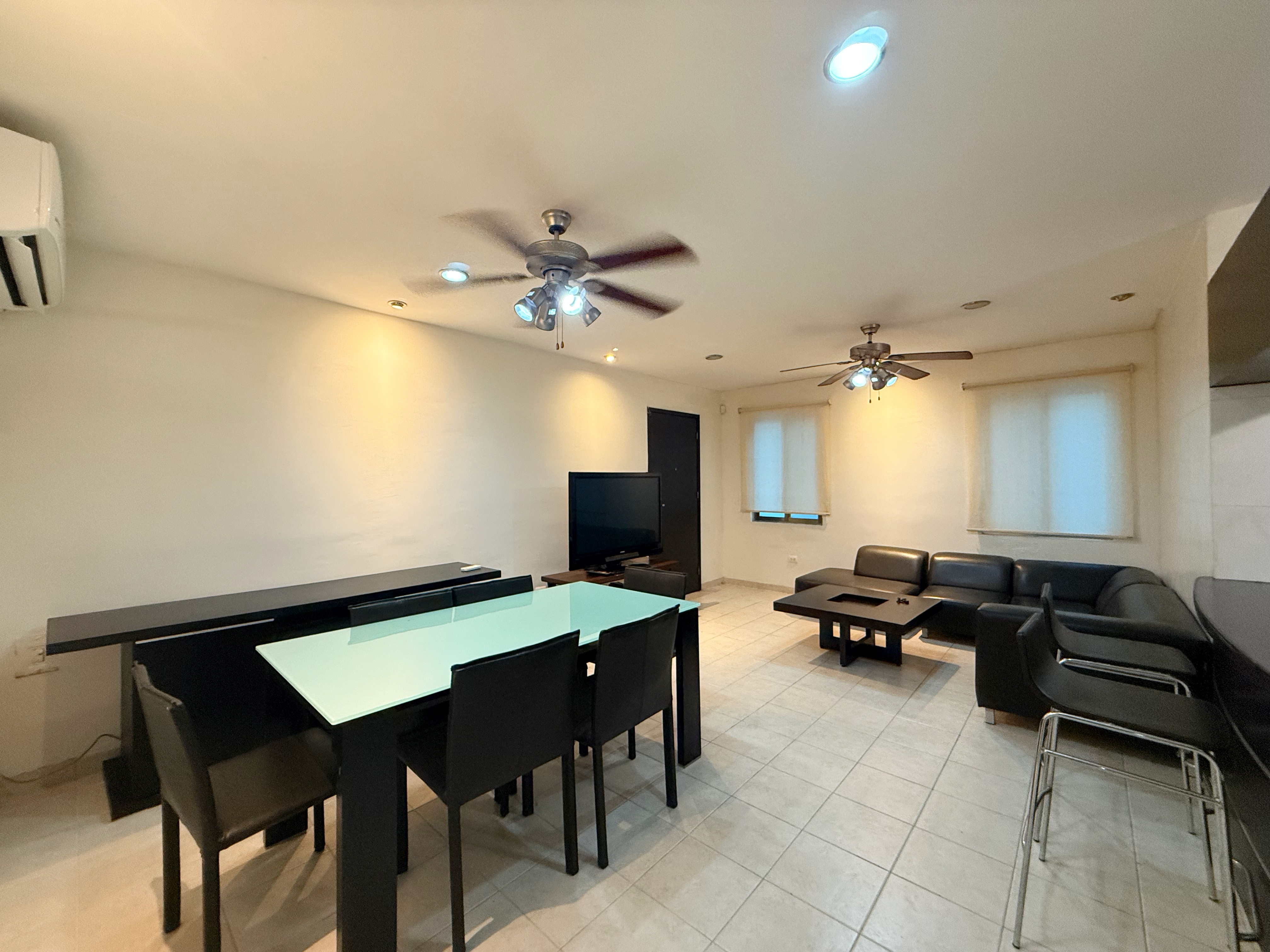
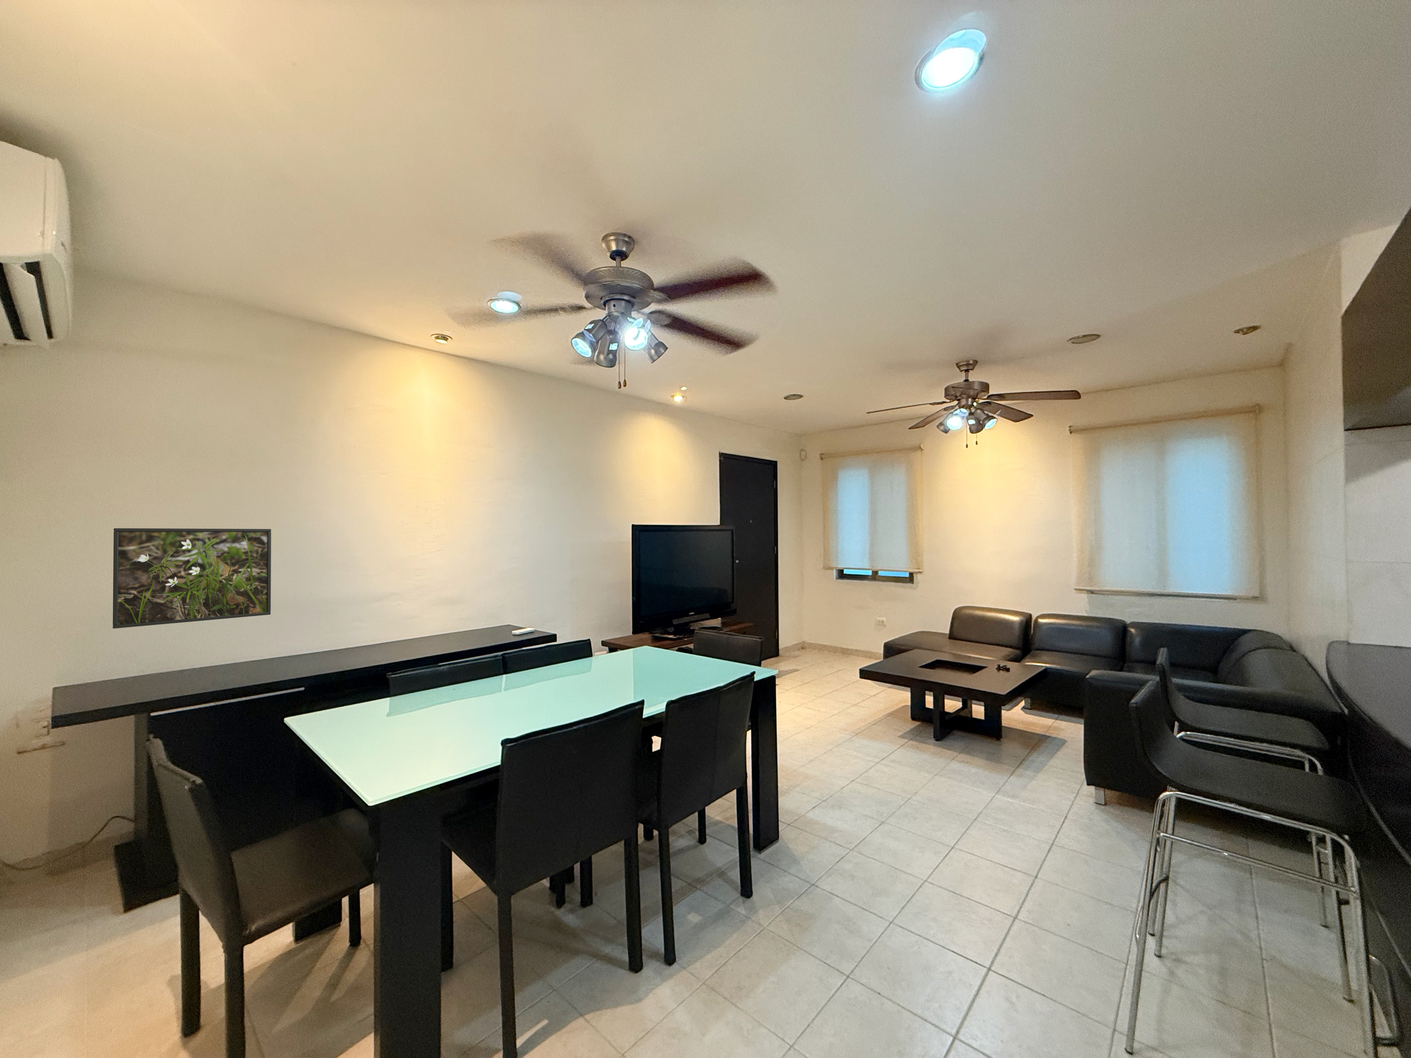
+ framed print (198, 575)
